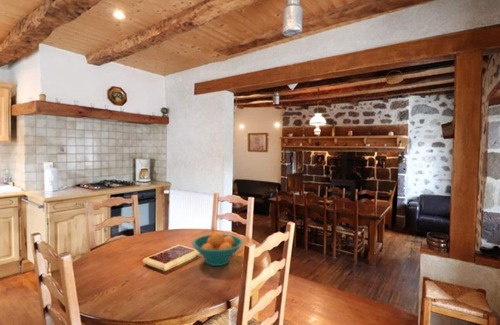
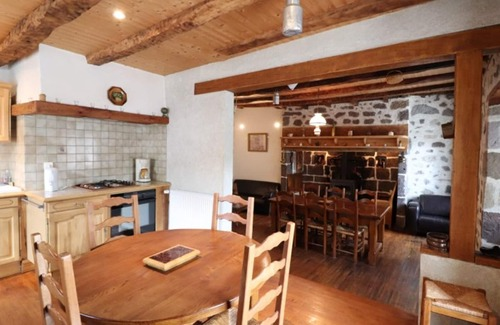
- fruit bowl (217, 247)
